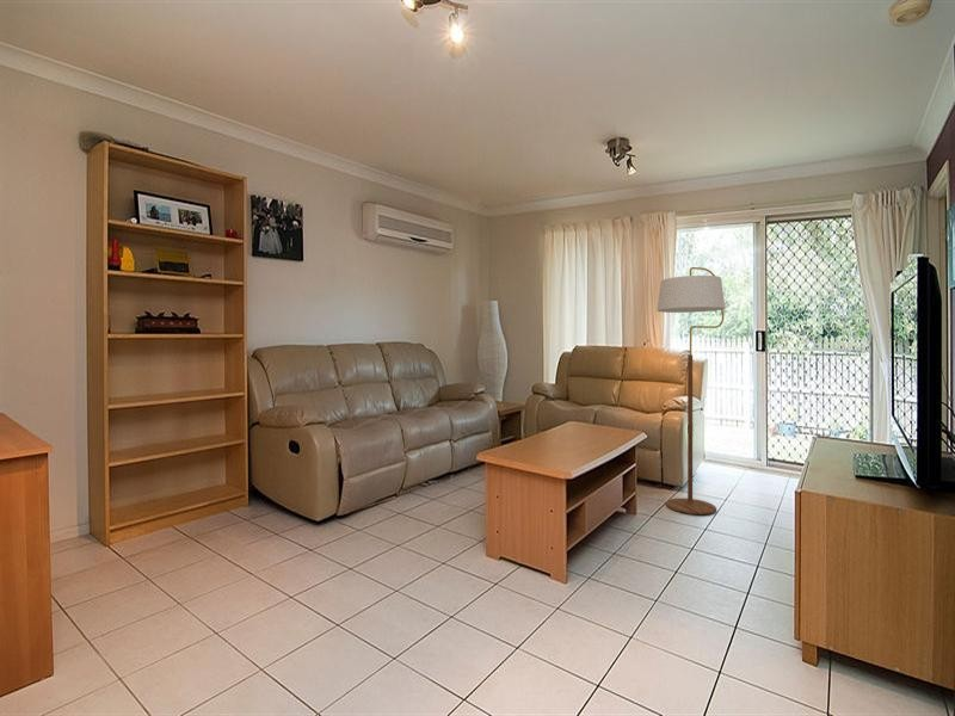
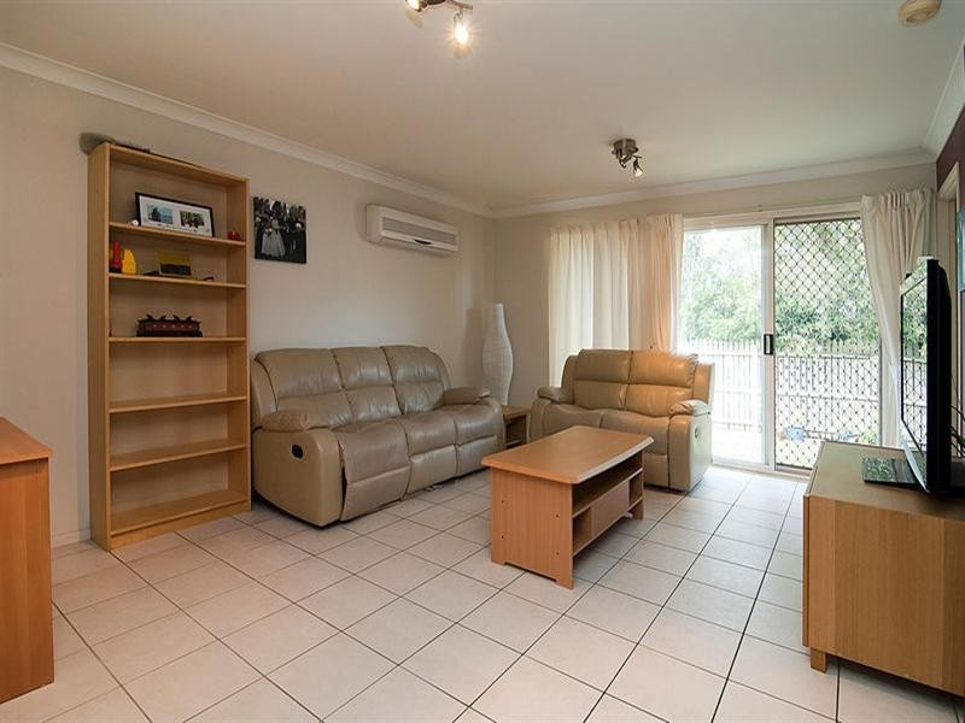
- floor lamp (691, 387)
